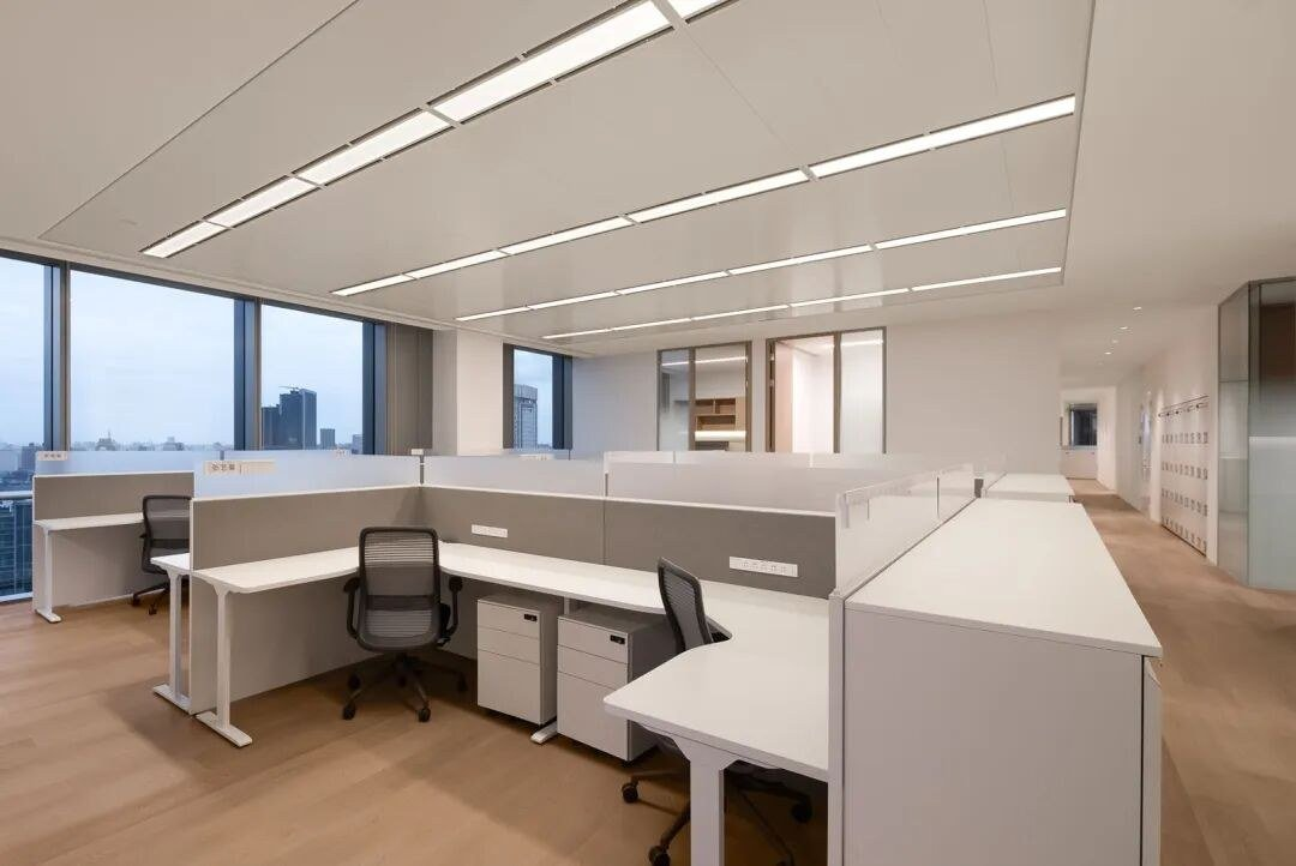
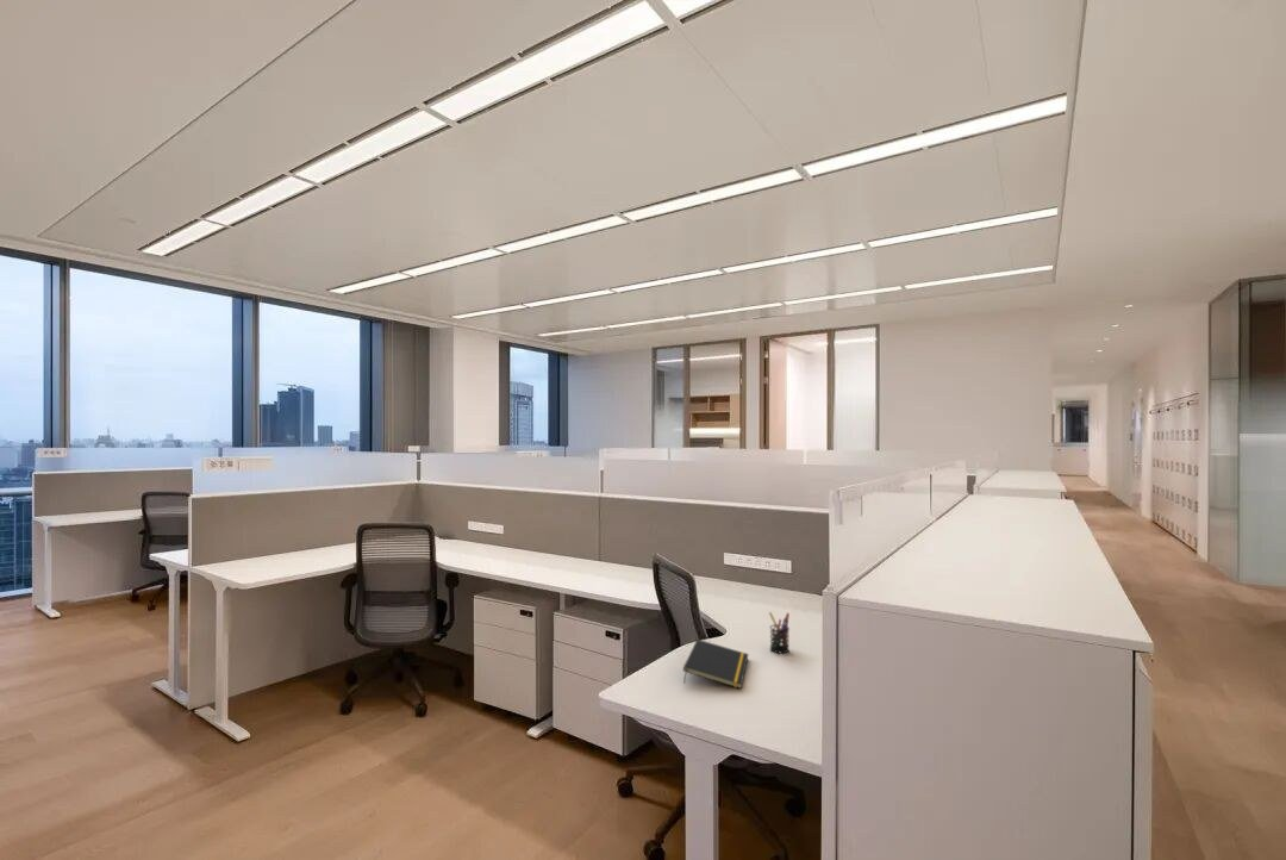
+ pen holder (781, 630)
+ notepad (717, 661)
